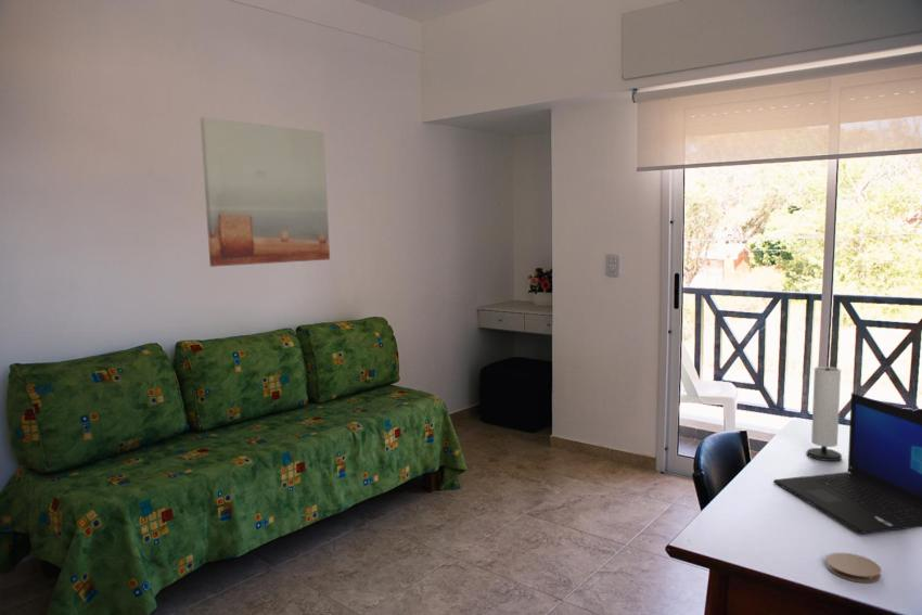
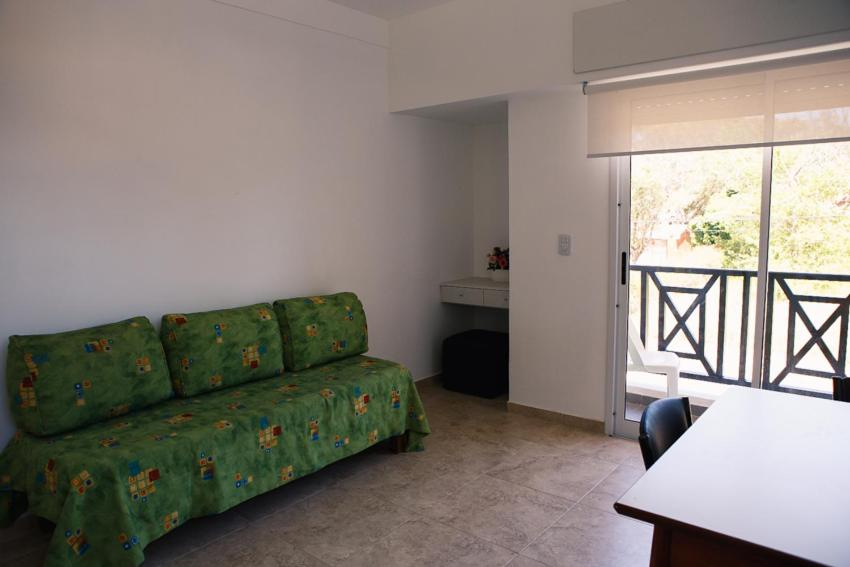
- laptop (857, 457)
- wall art (270, 194)
- coaster (853, 566)
- speaker (825, 412)
